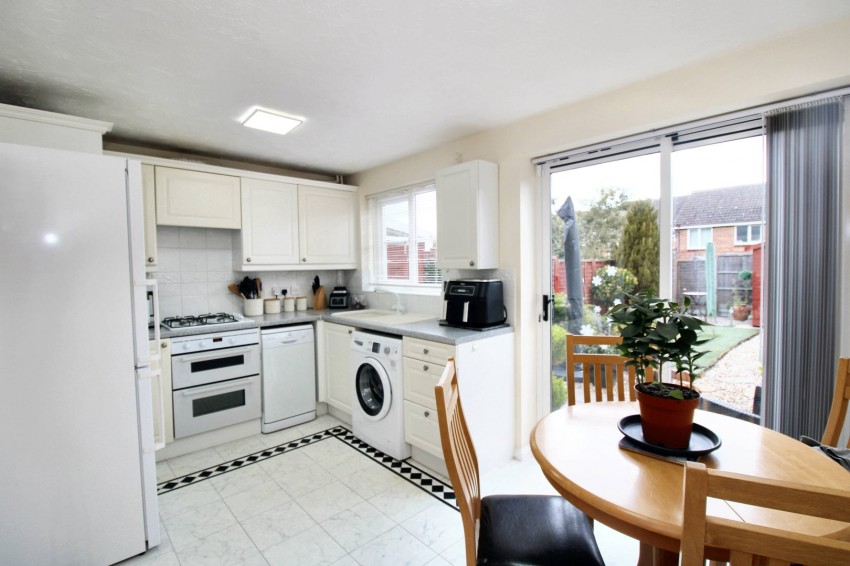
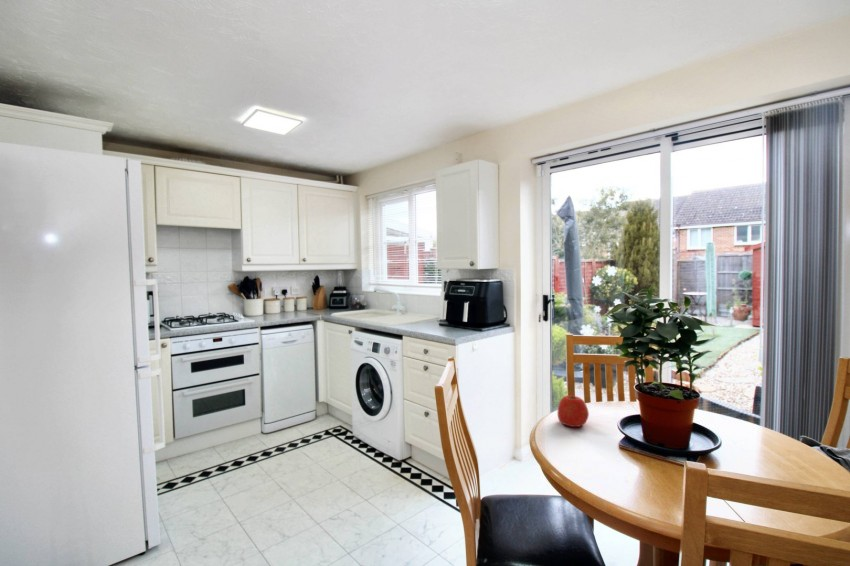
+ apple (572, 409)
